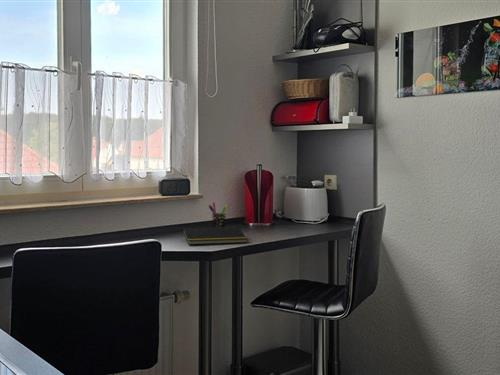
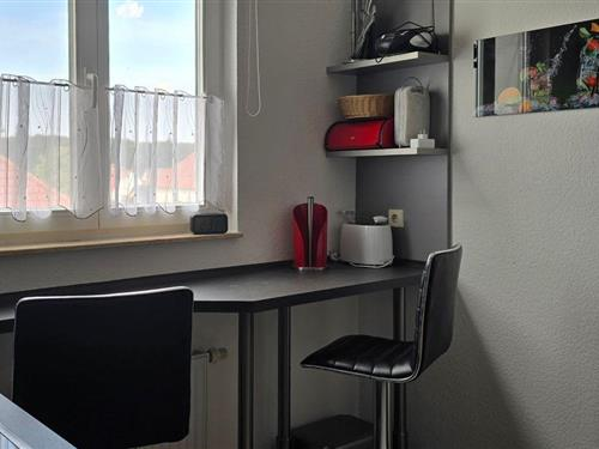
- pen holder (219, 216)
- notepad (214, 235)
